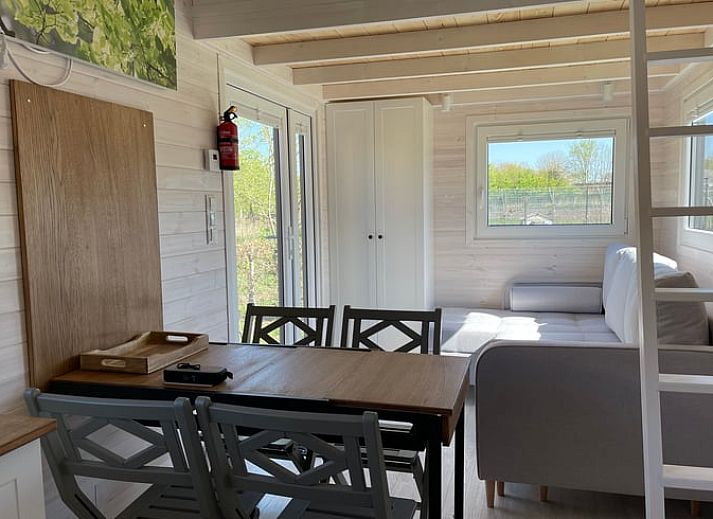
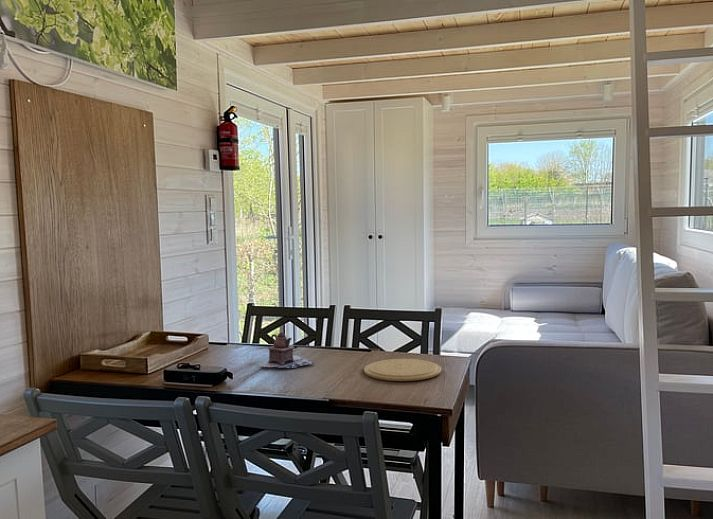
+ plate (402, 368)
+ teapot (282, 348)
